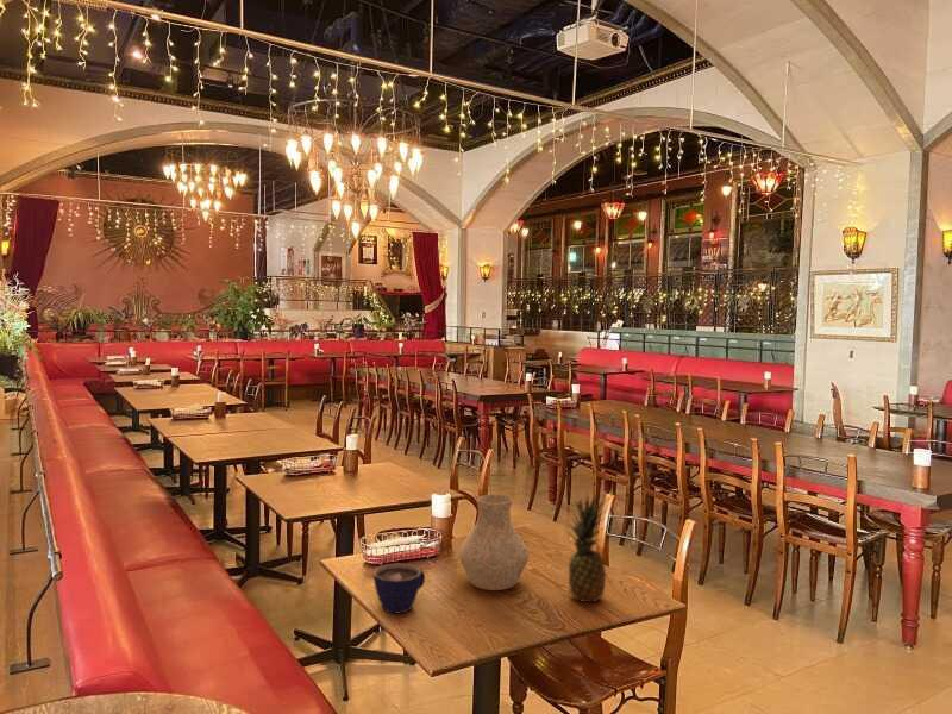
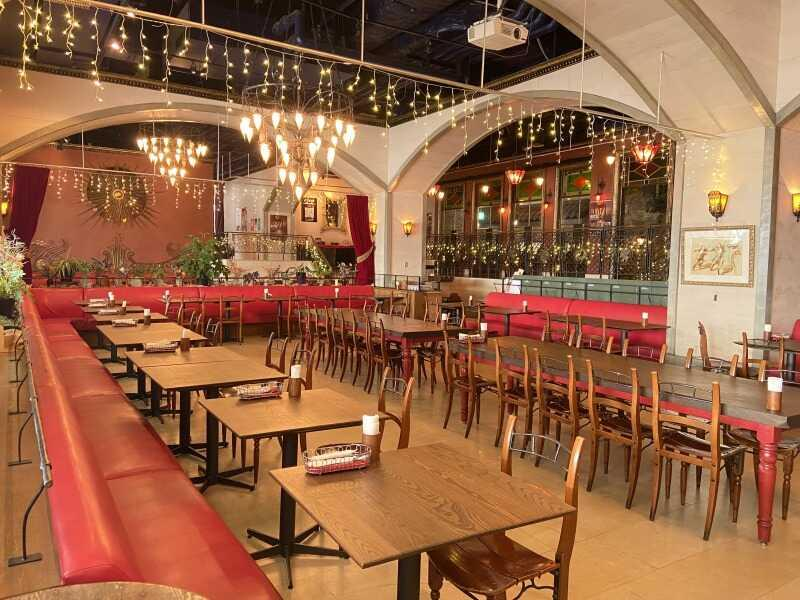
- fruit (587, 545)
- vase (494, 540)
- cup (402, 587)
